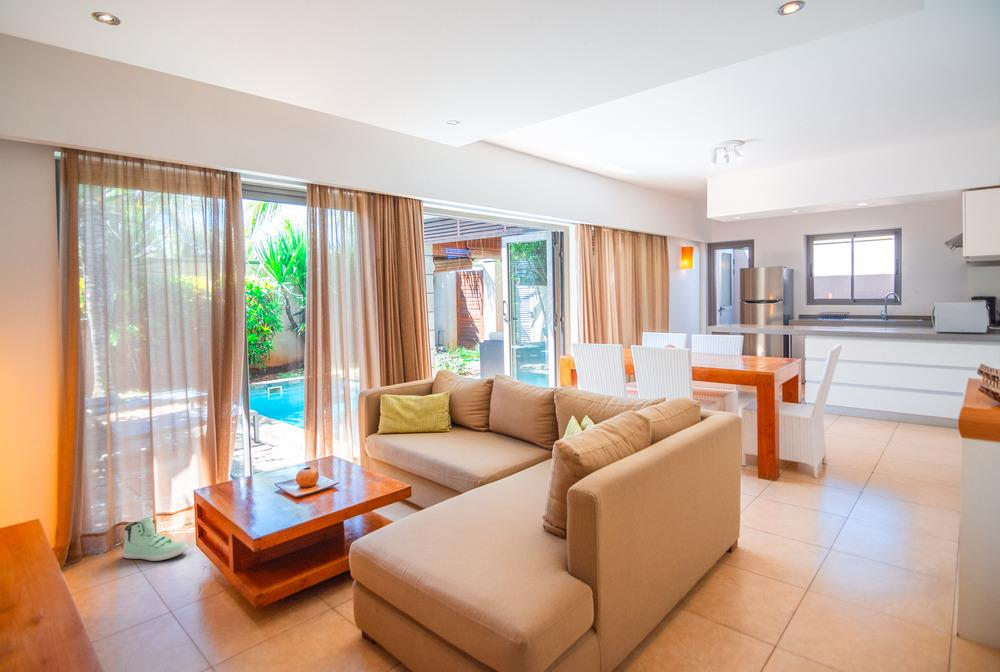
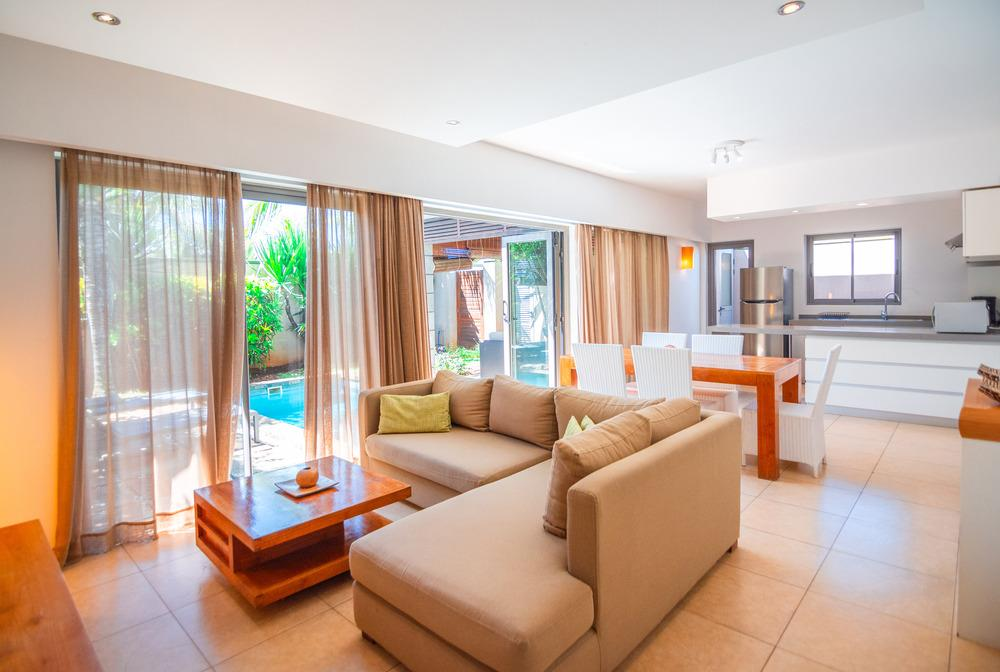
- sneaker (155, 536)
